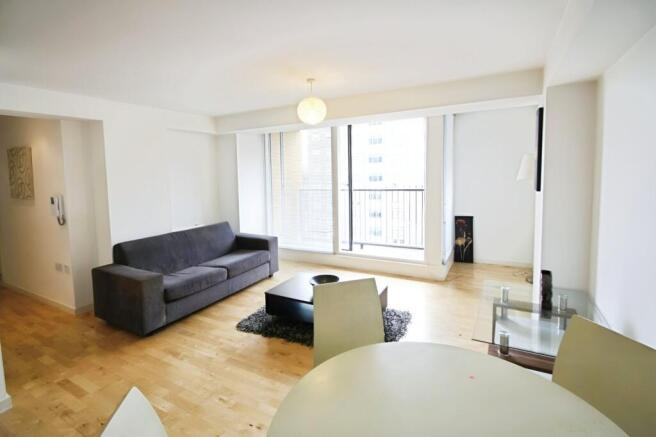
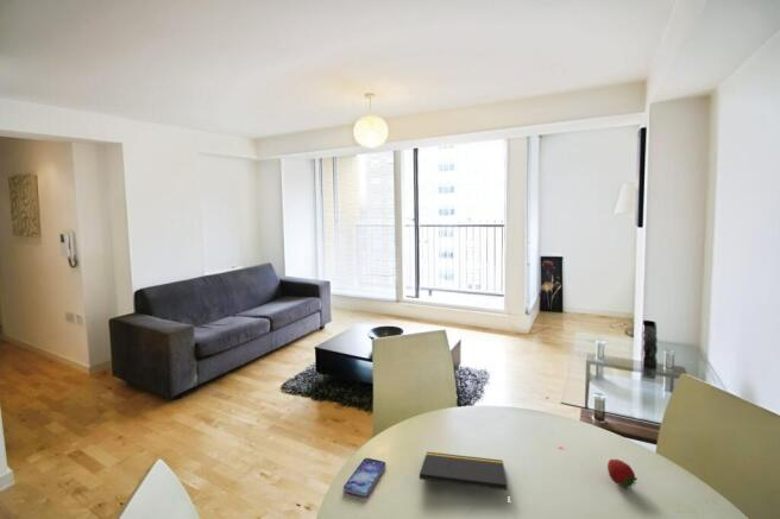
+ fruit (619, 471)
+ notepad (463, 469)
+ smartphone (365, 475)
